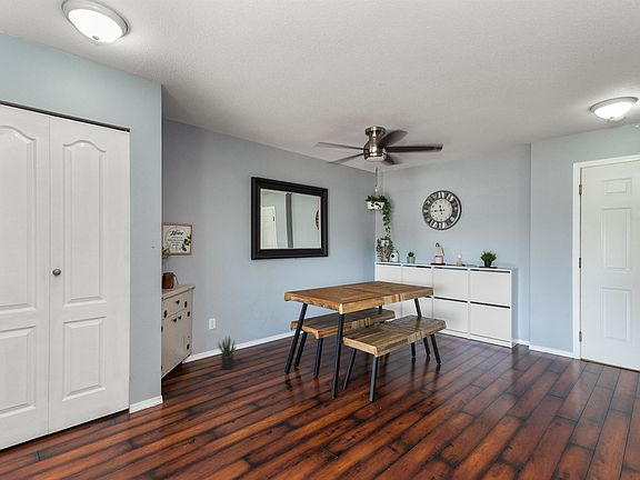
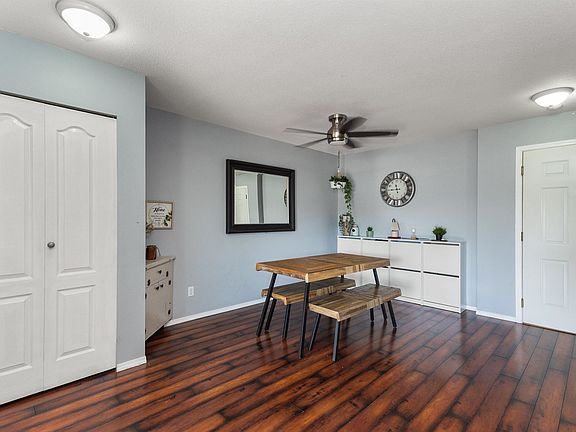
- potted plant (226, 352)
